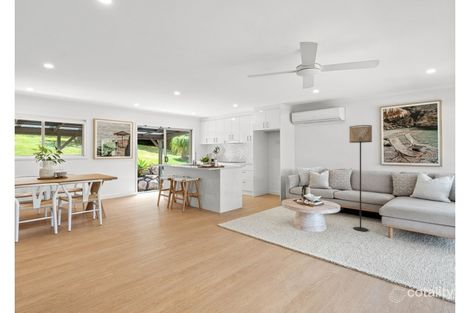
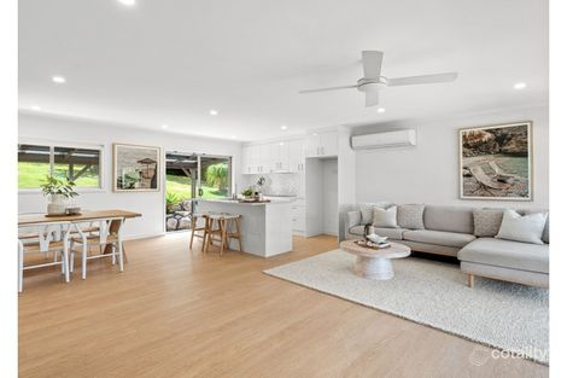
- floor lamp (360, 177)
